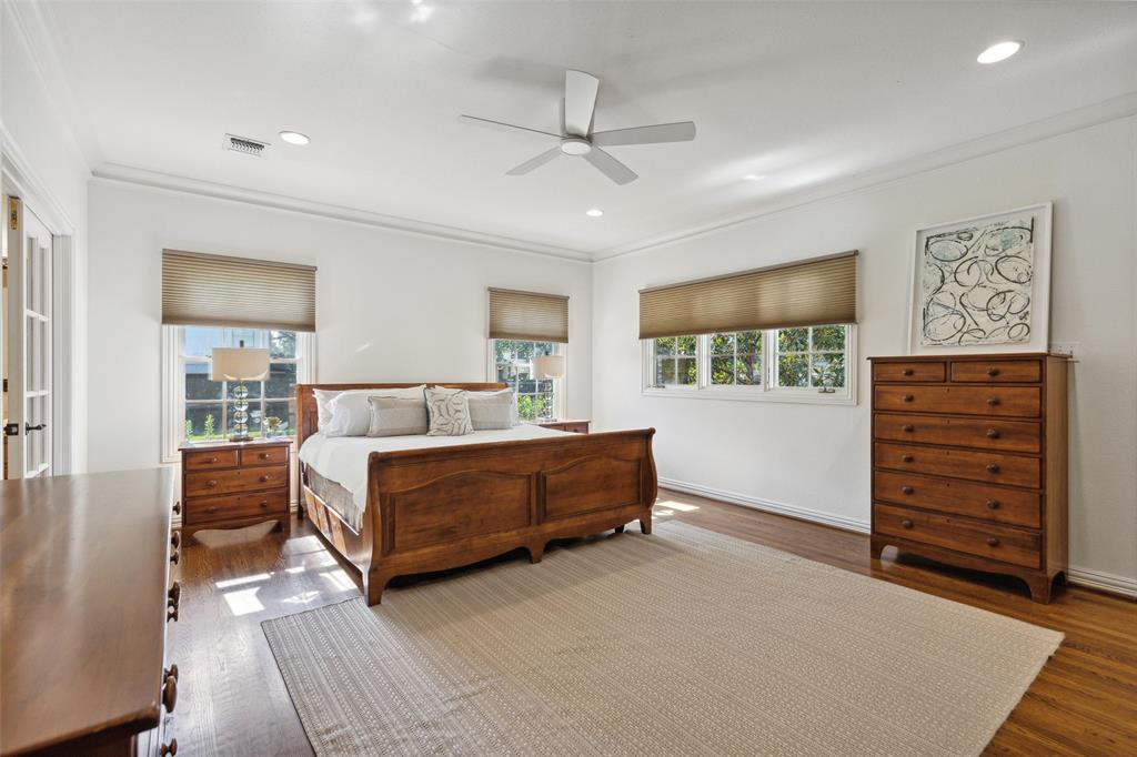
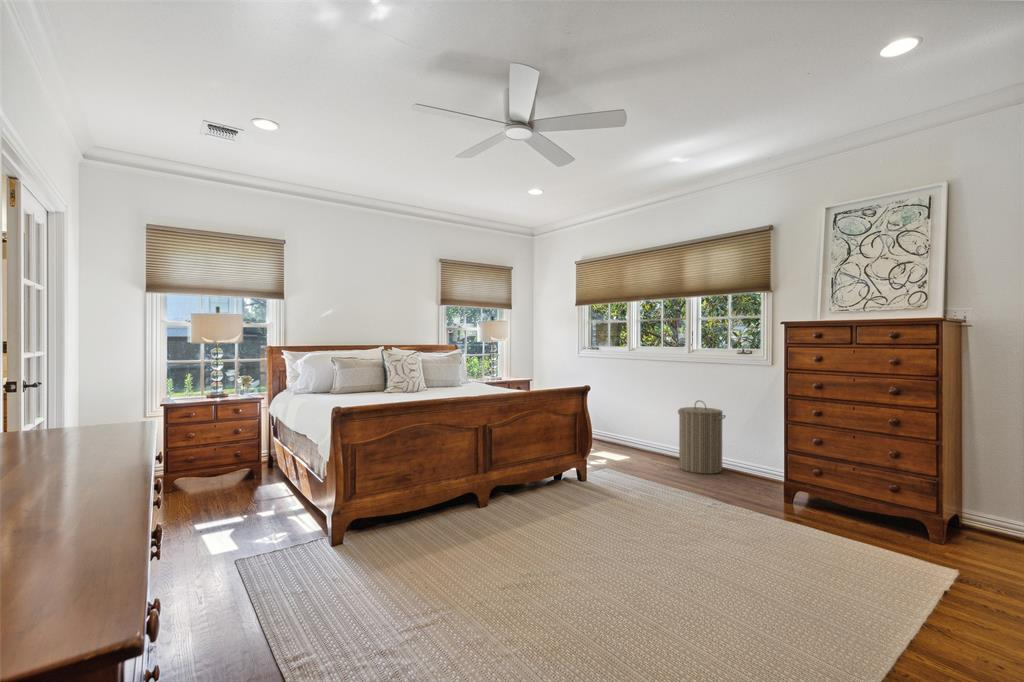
+ laundry hamper (700, 434)
